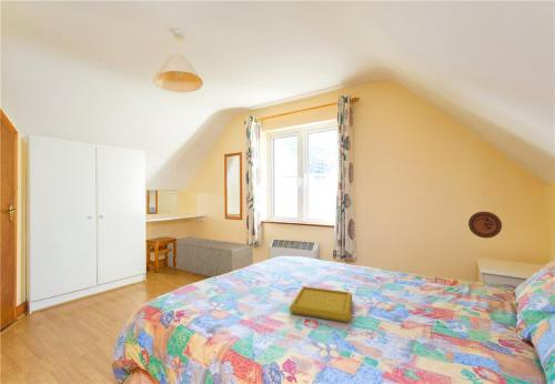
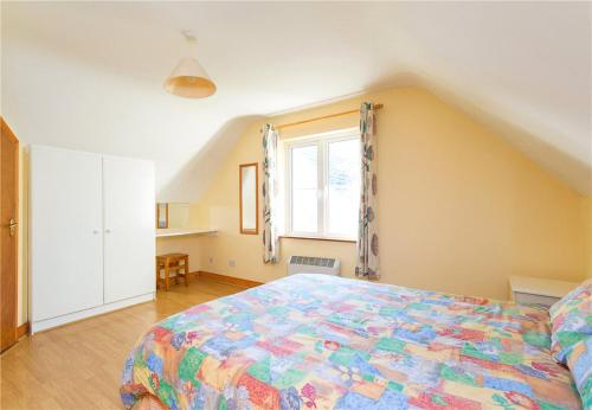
- decorative plate (484, 224)
- serving tray (322, 302)
- storage bench (208, 256)
